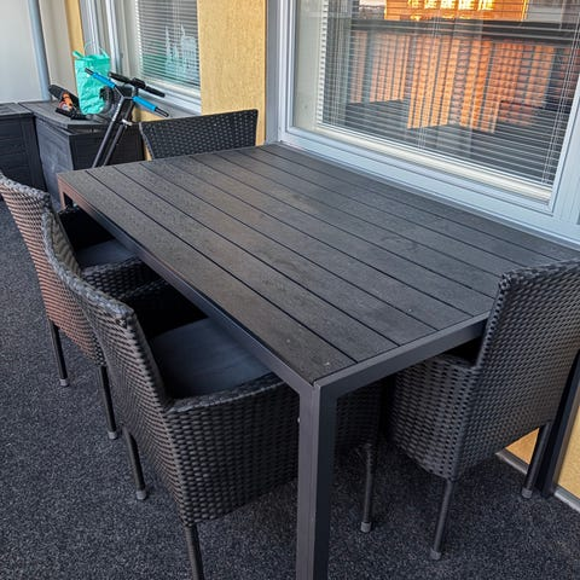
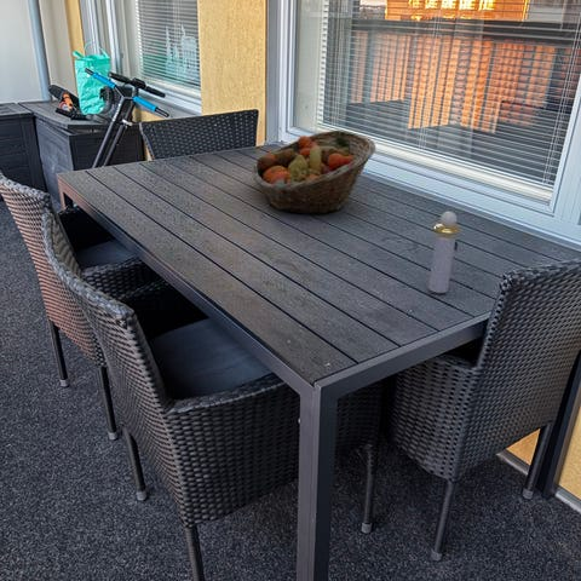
+ fruit basket (311, 168)
+ perfume bottle (443, 252)
